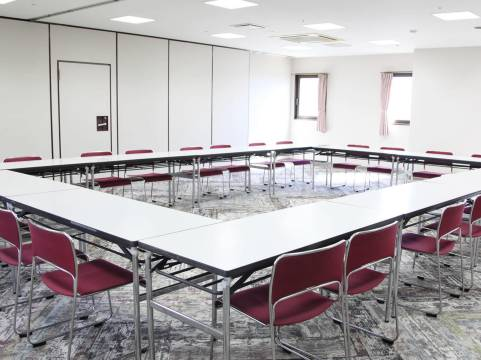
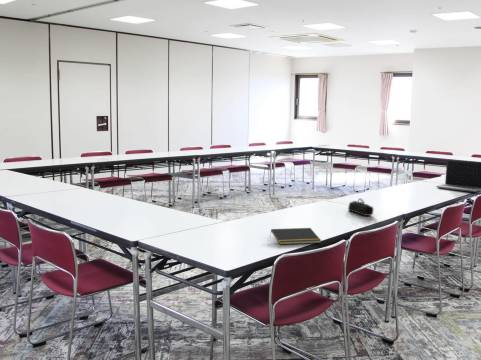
+ pencil case (360, 205)
+ notepad (295, 235)
+ laptop computer (460, 175)
